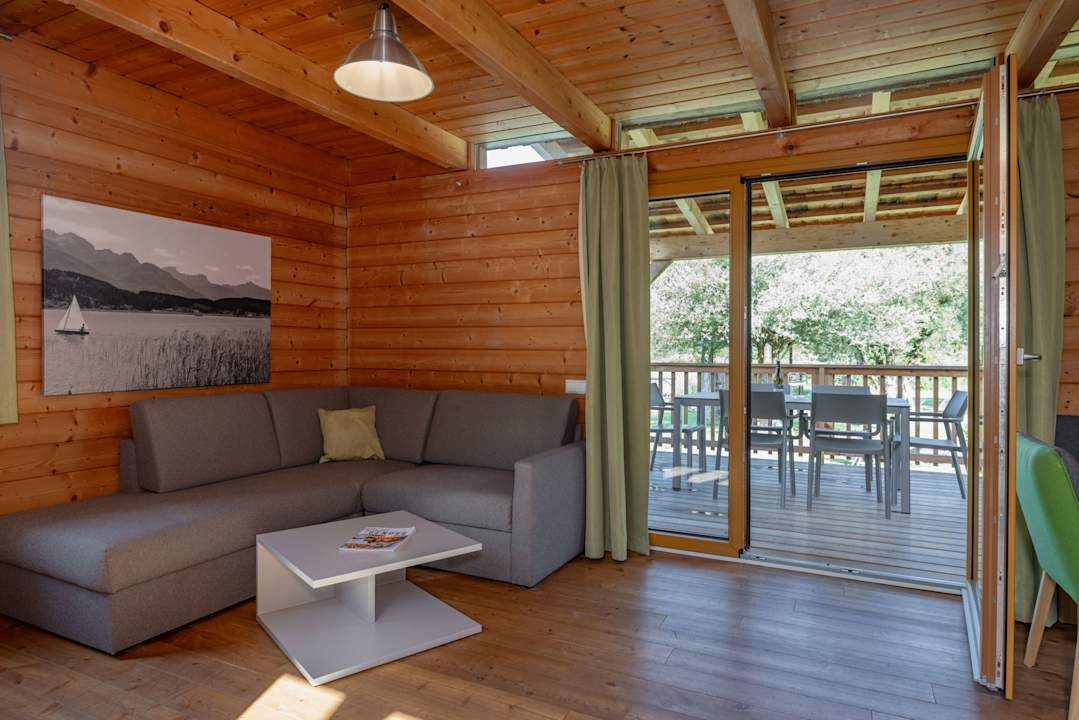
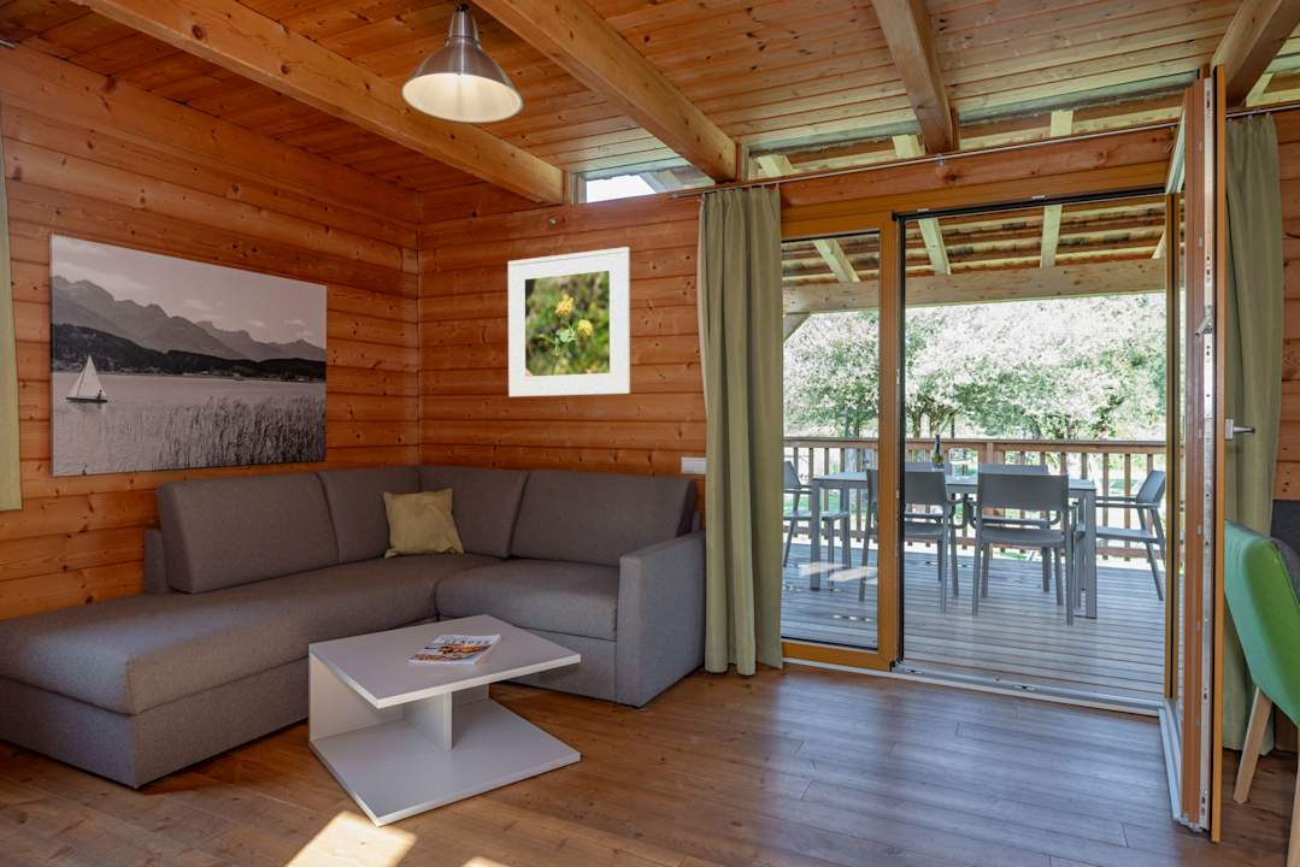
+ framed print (566, 324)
